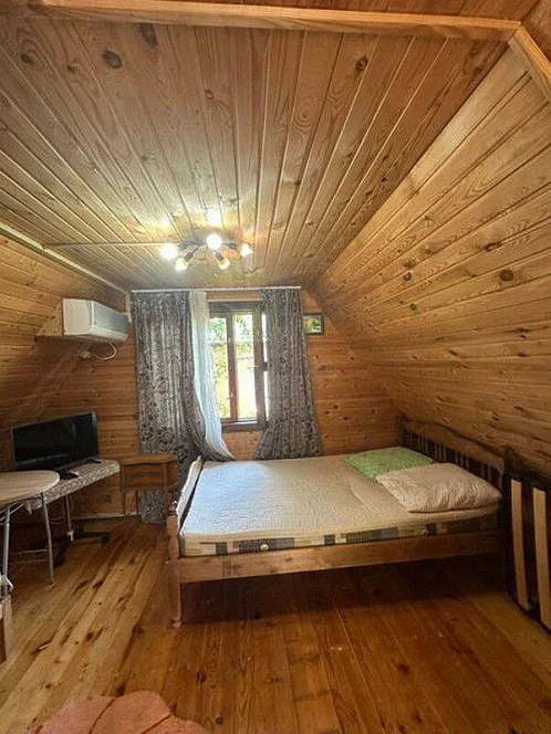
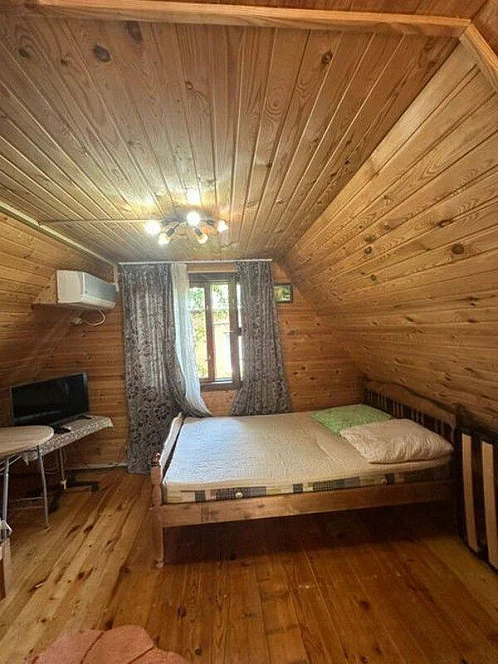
- side table (149, 489)
